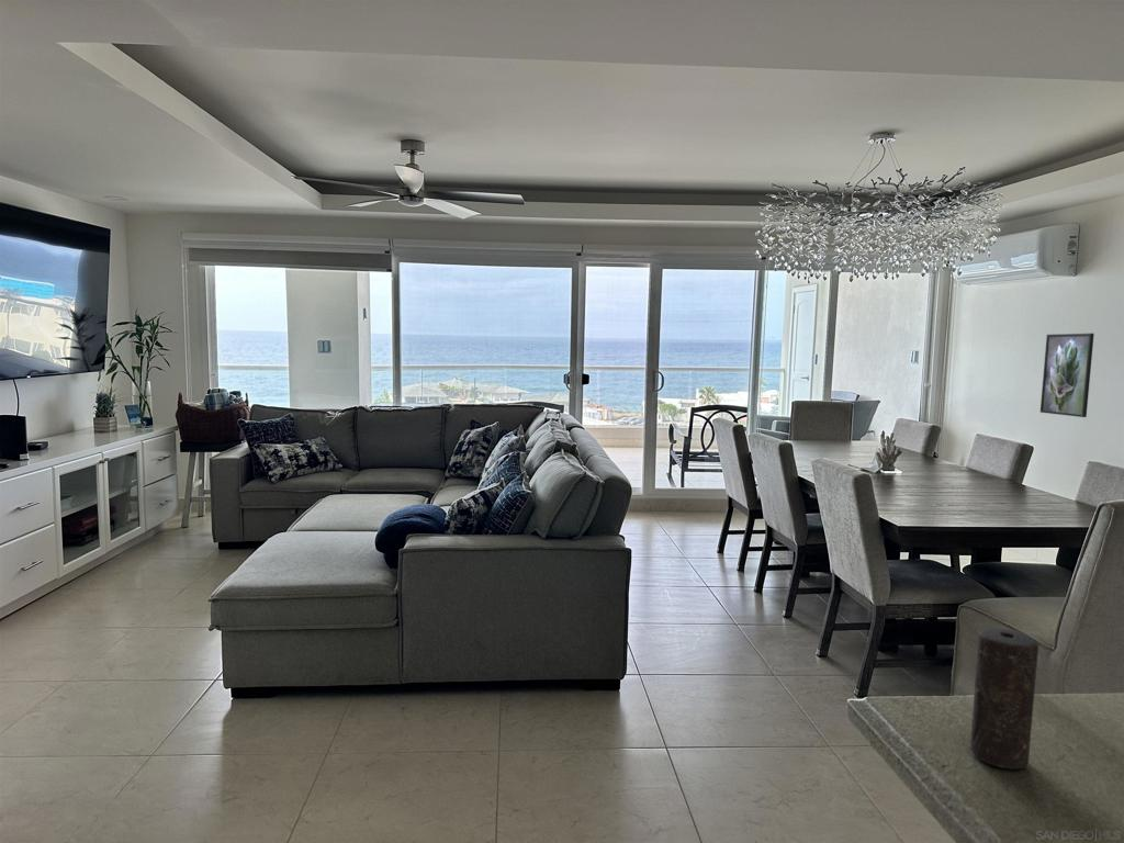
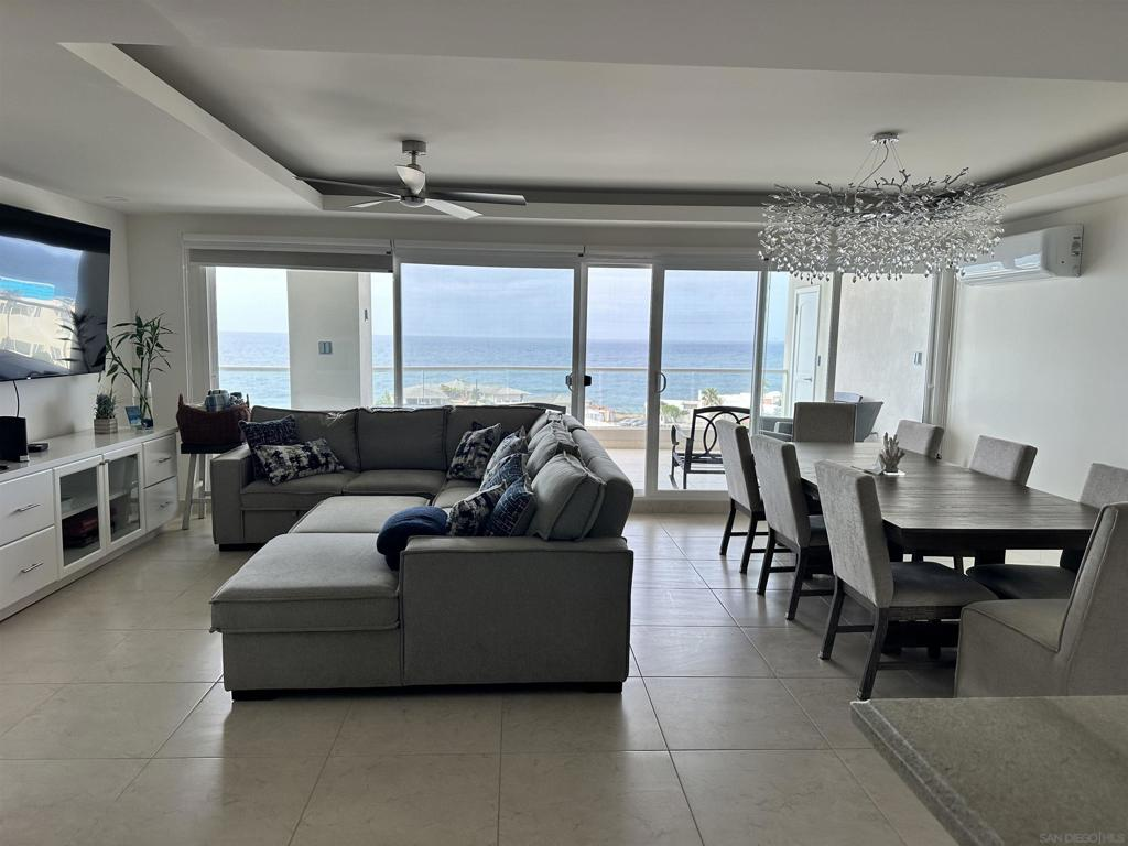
- candle (1003, 696)
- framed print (1066, 374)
